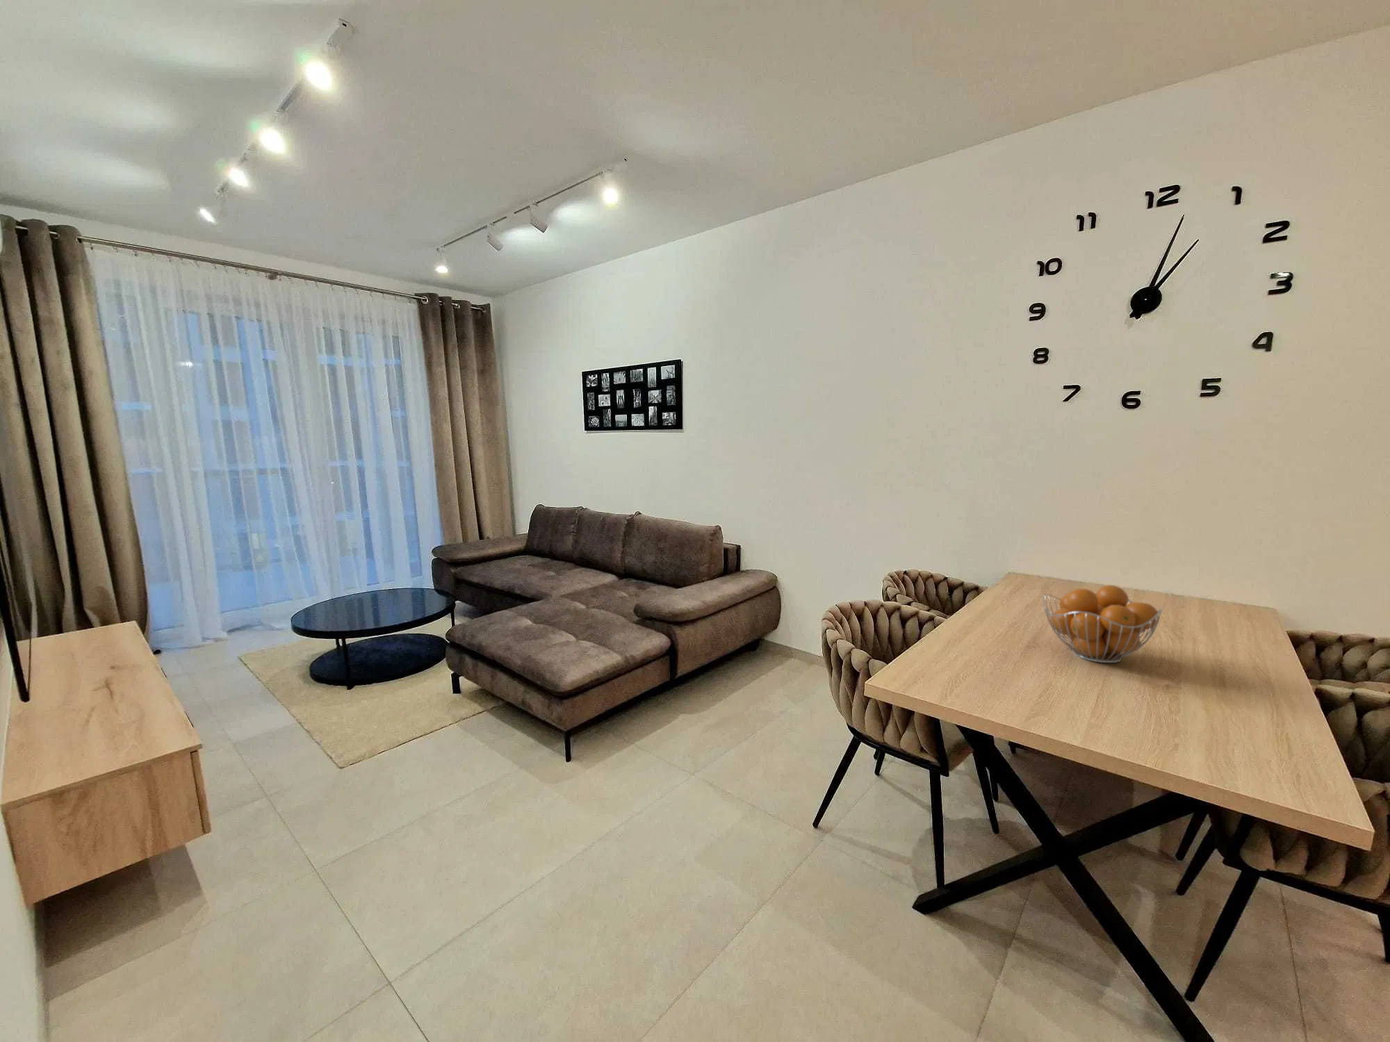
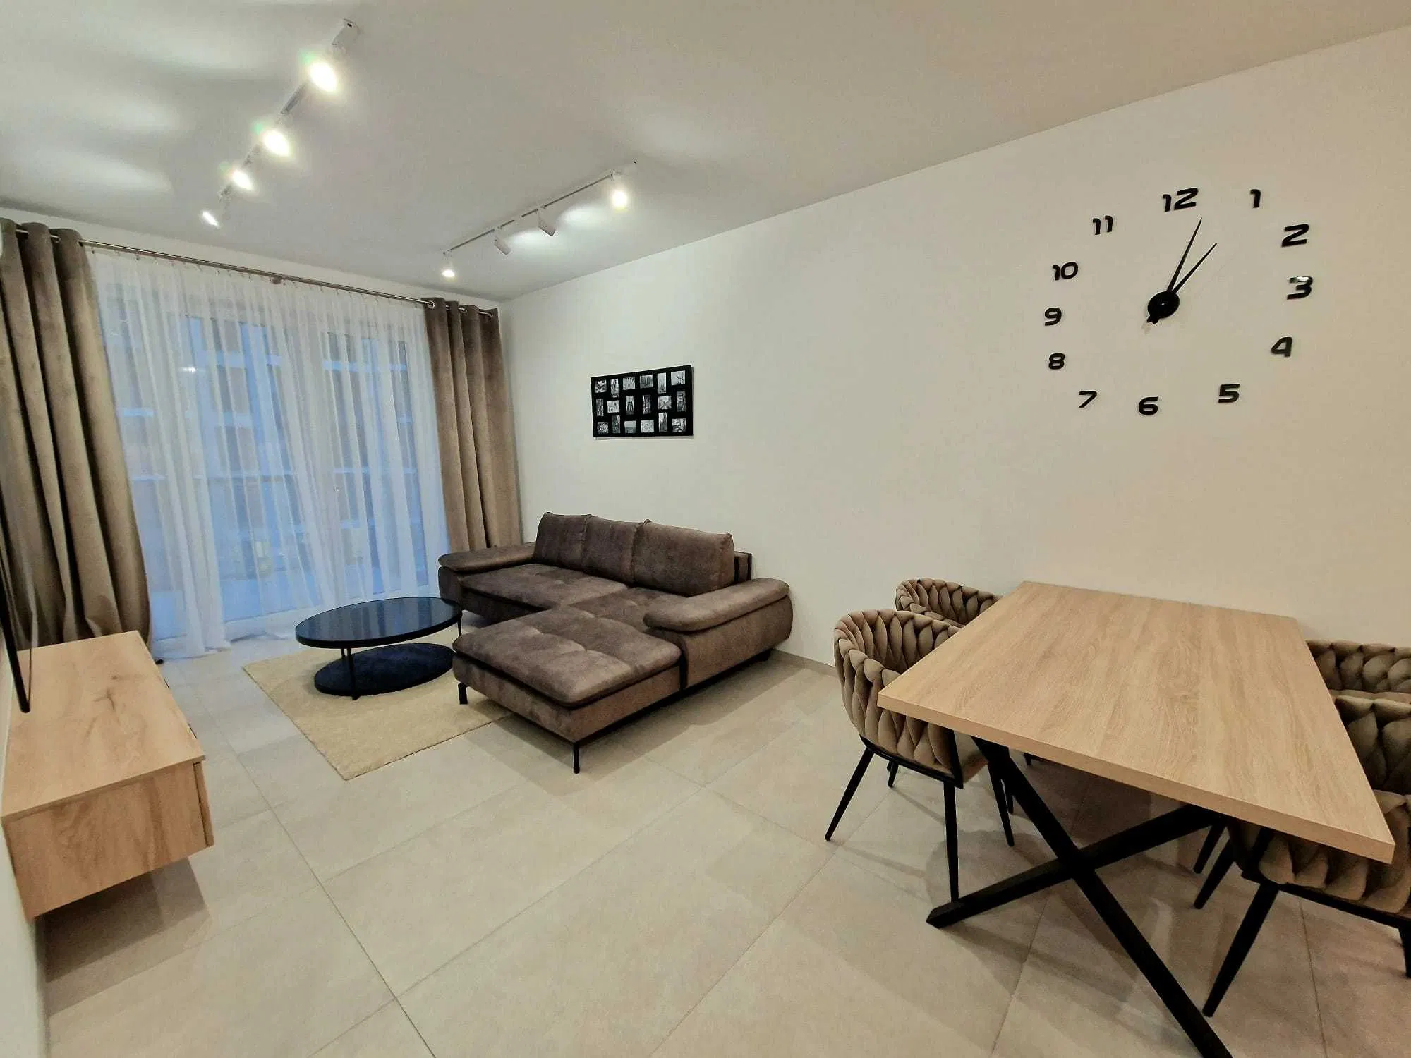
- fruit basket (1098, 622)
